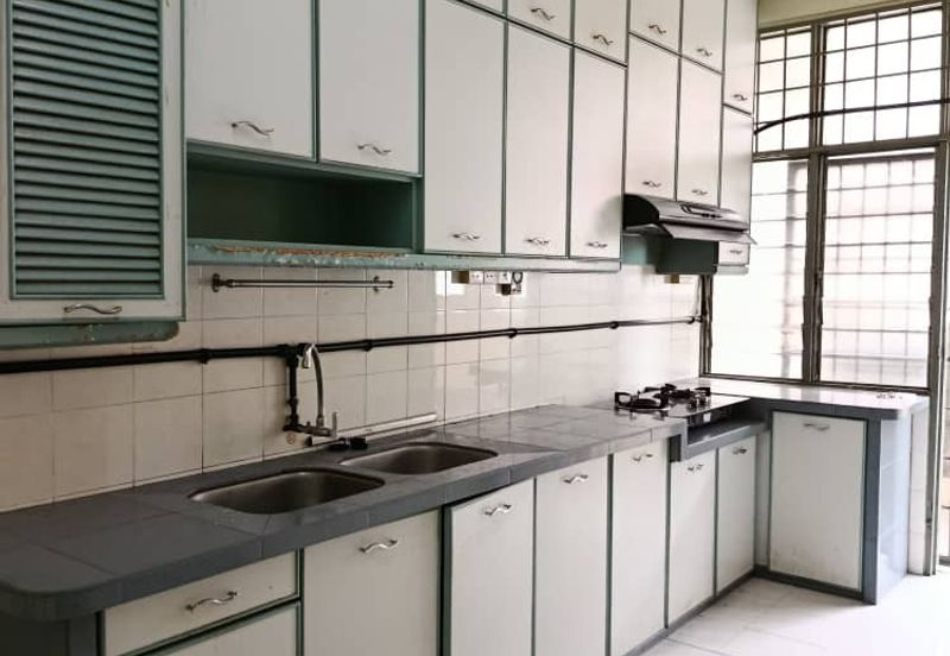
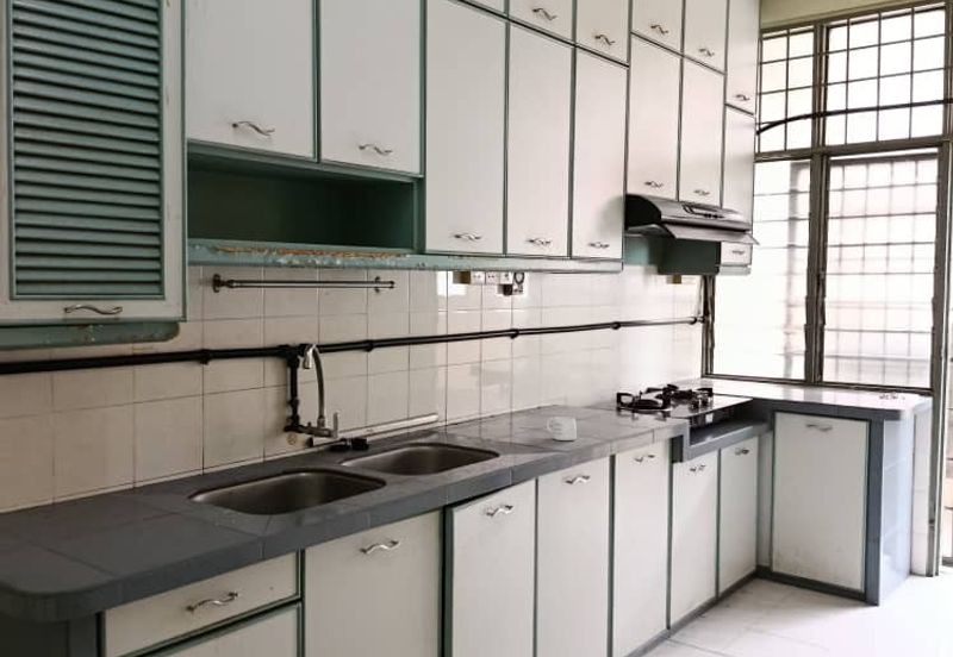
+ mug (560, 427)
